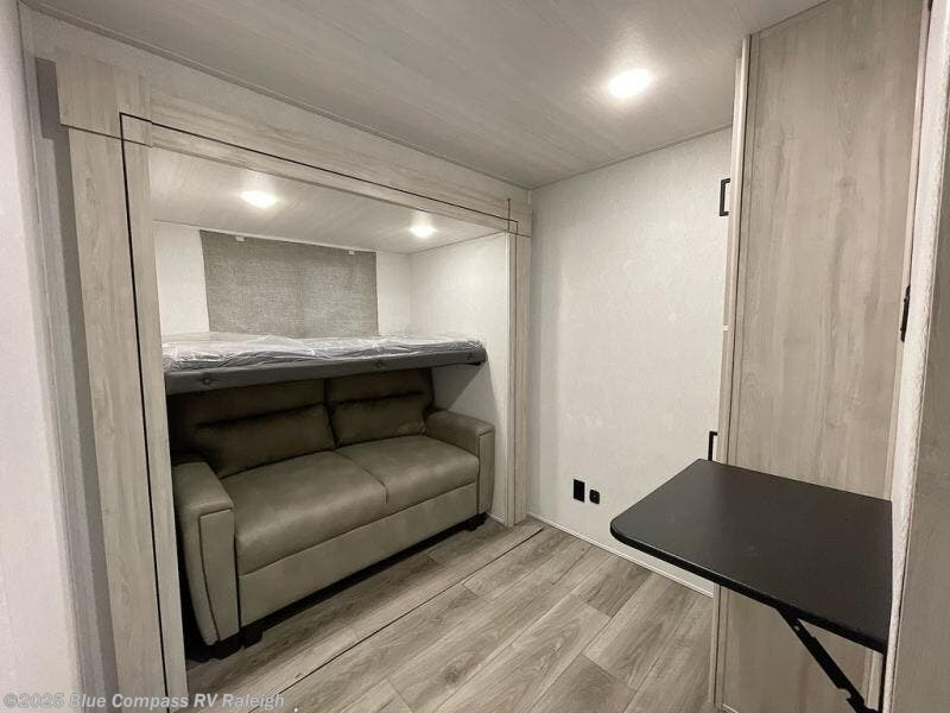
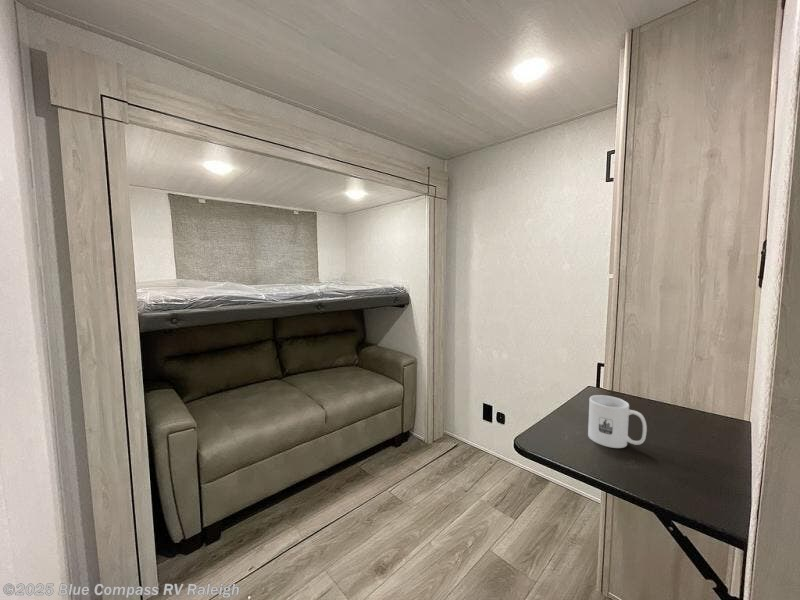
+ mug (616, 422)
